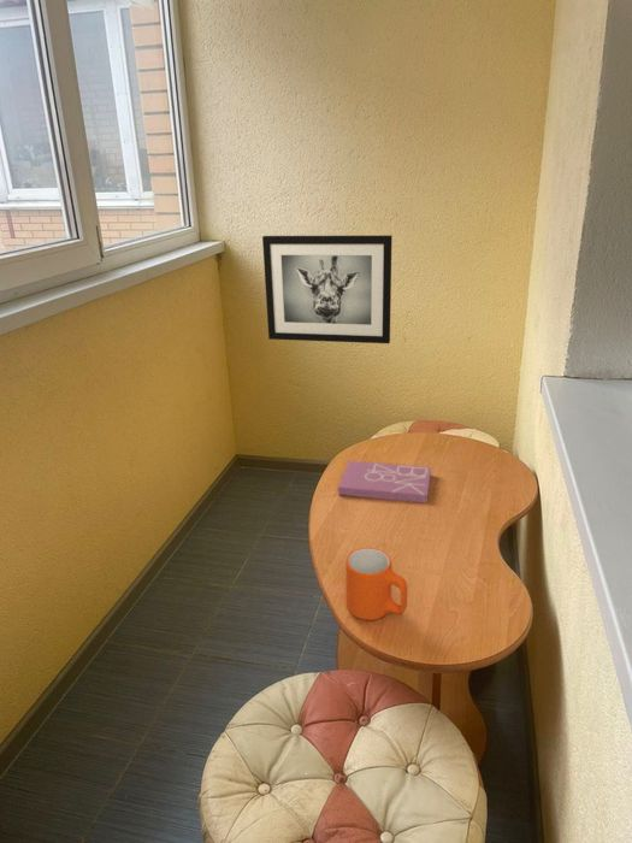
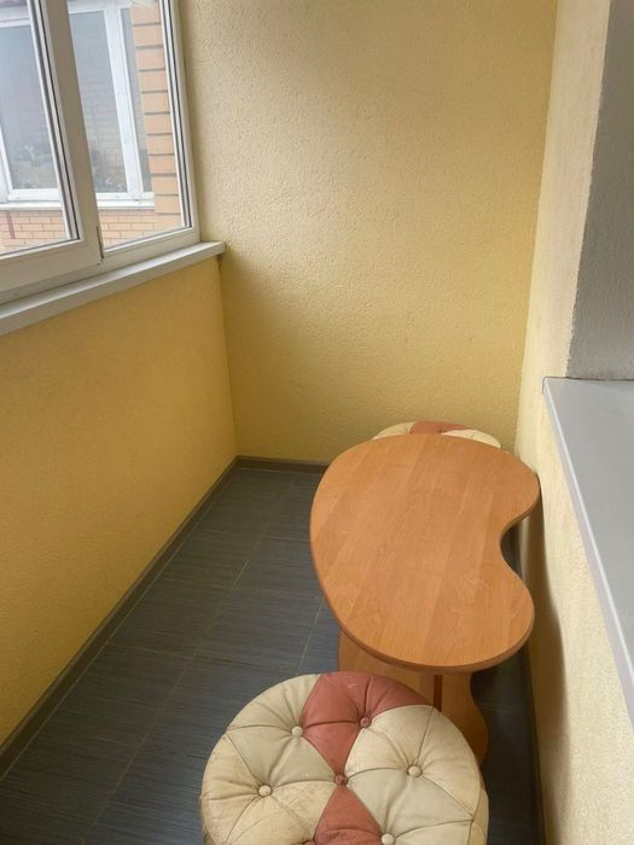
- wall art (326, 289)
- mug (376, 584)
- book (385, 481)
